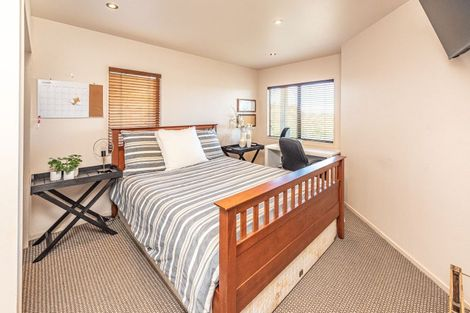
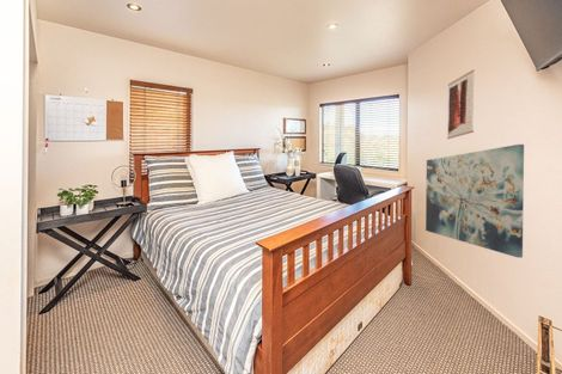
+ wall art (459, 106)
+ wall art (463, 197)
